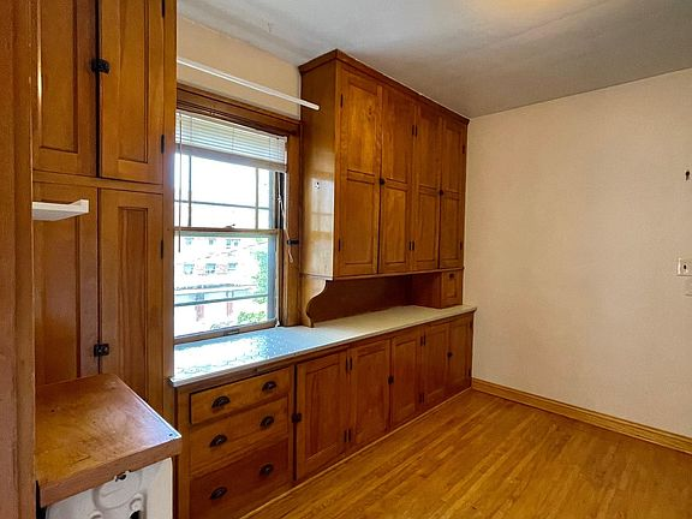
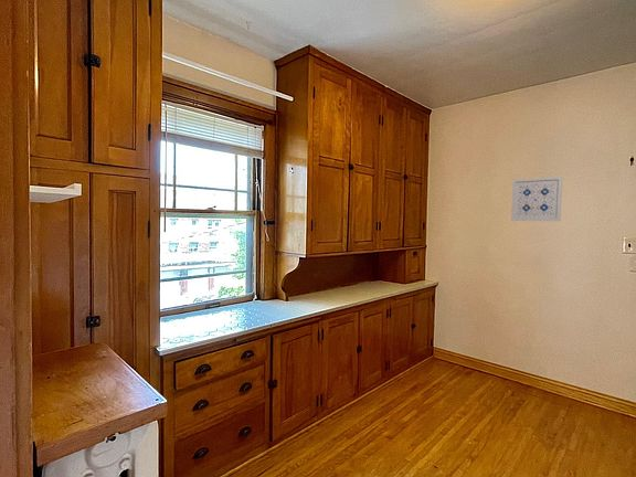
+ wall art (536, 199)
